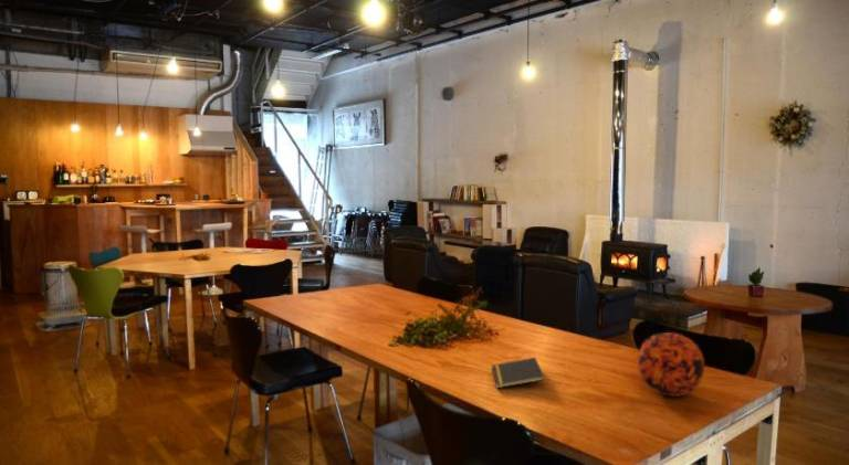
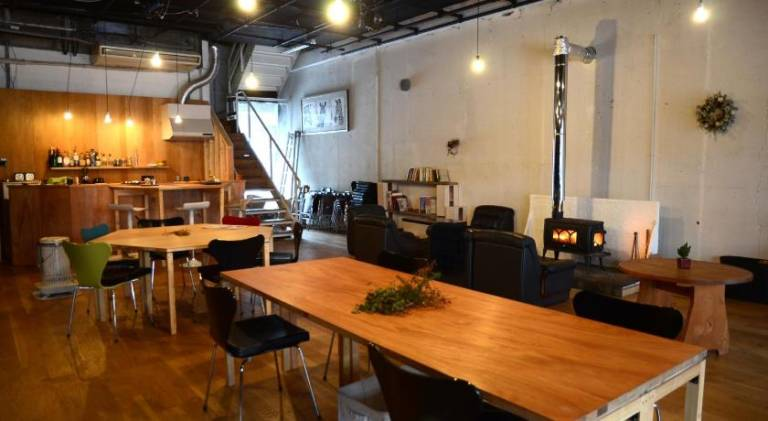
- decorative ball (670, 363)
- notepad (516, 371)
